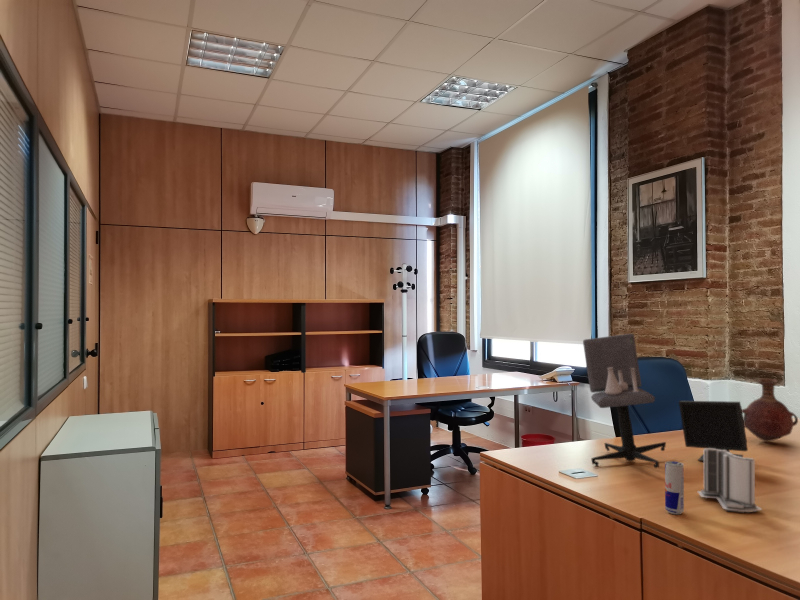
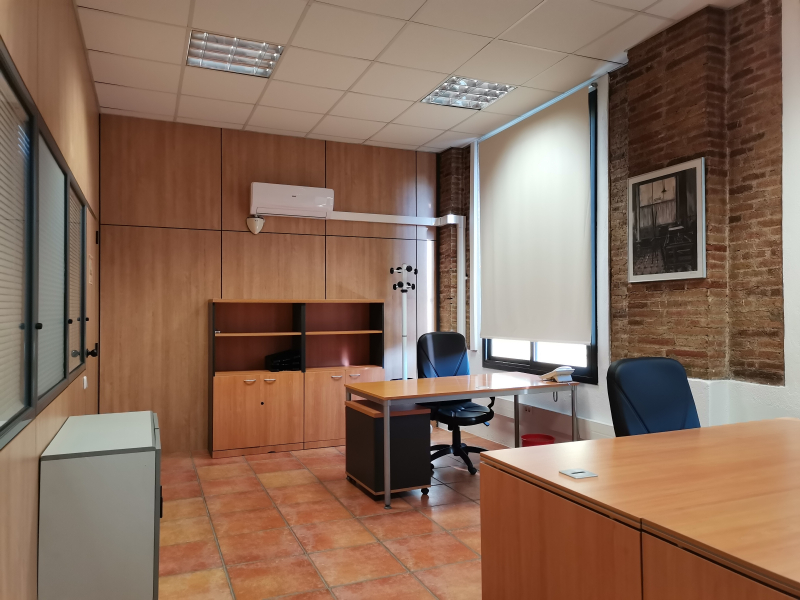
- vase (767, 410)
- architectural model (725, 479)
- monitor (654, 398)
- beverage can (674, 487)
